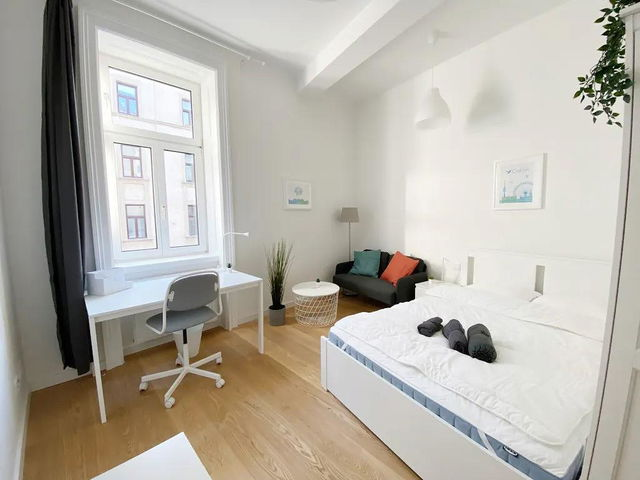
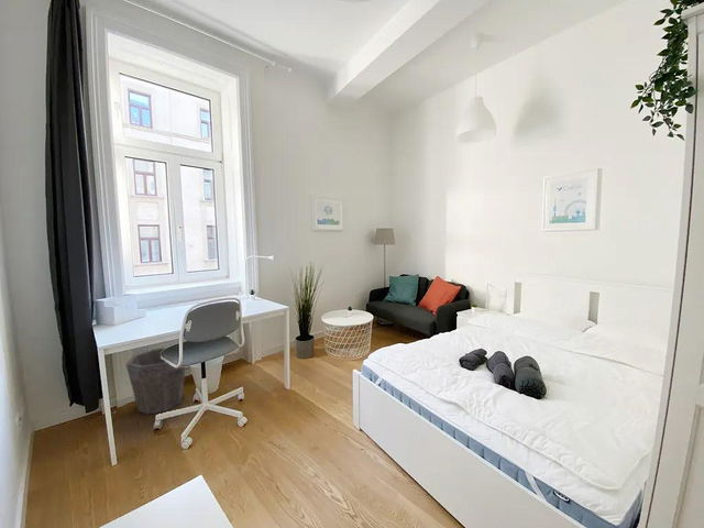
+ waste bin (160, 380)
